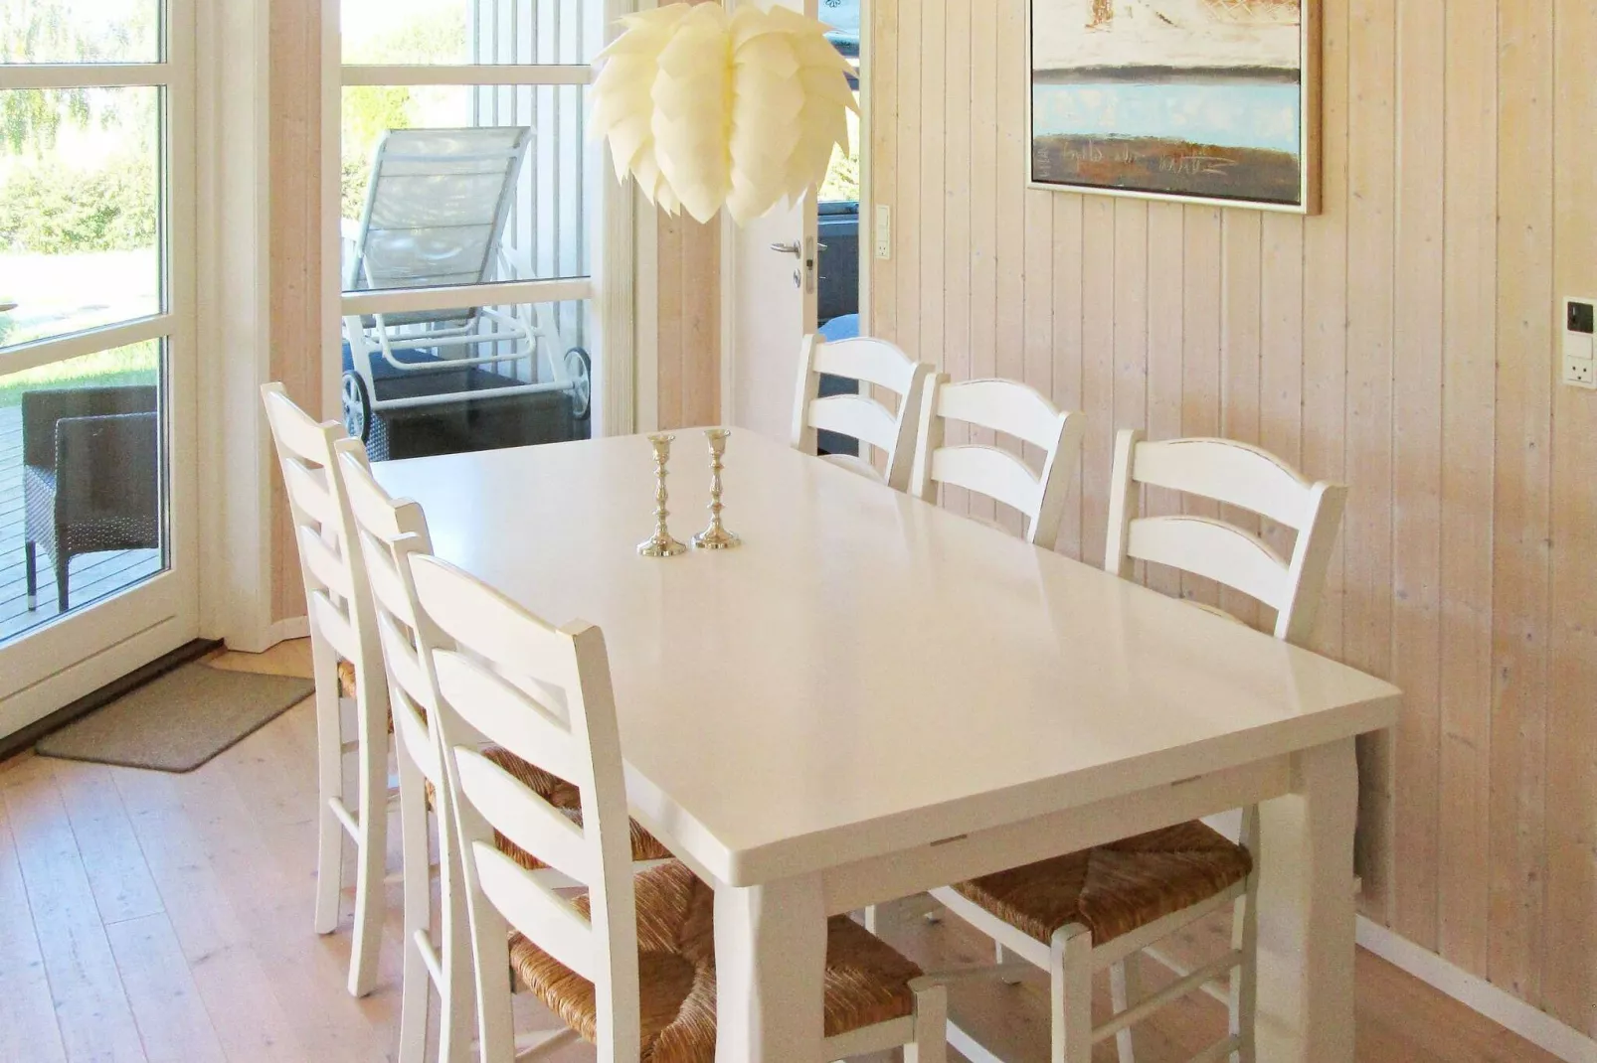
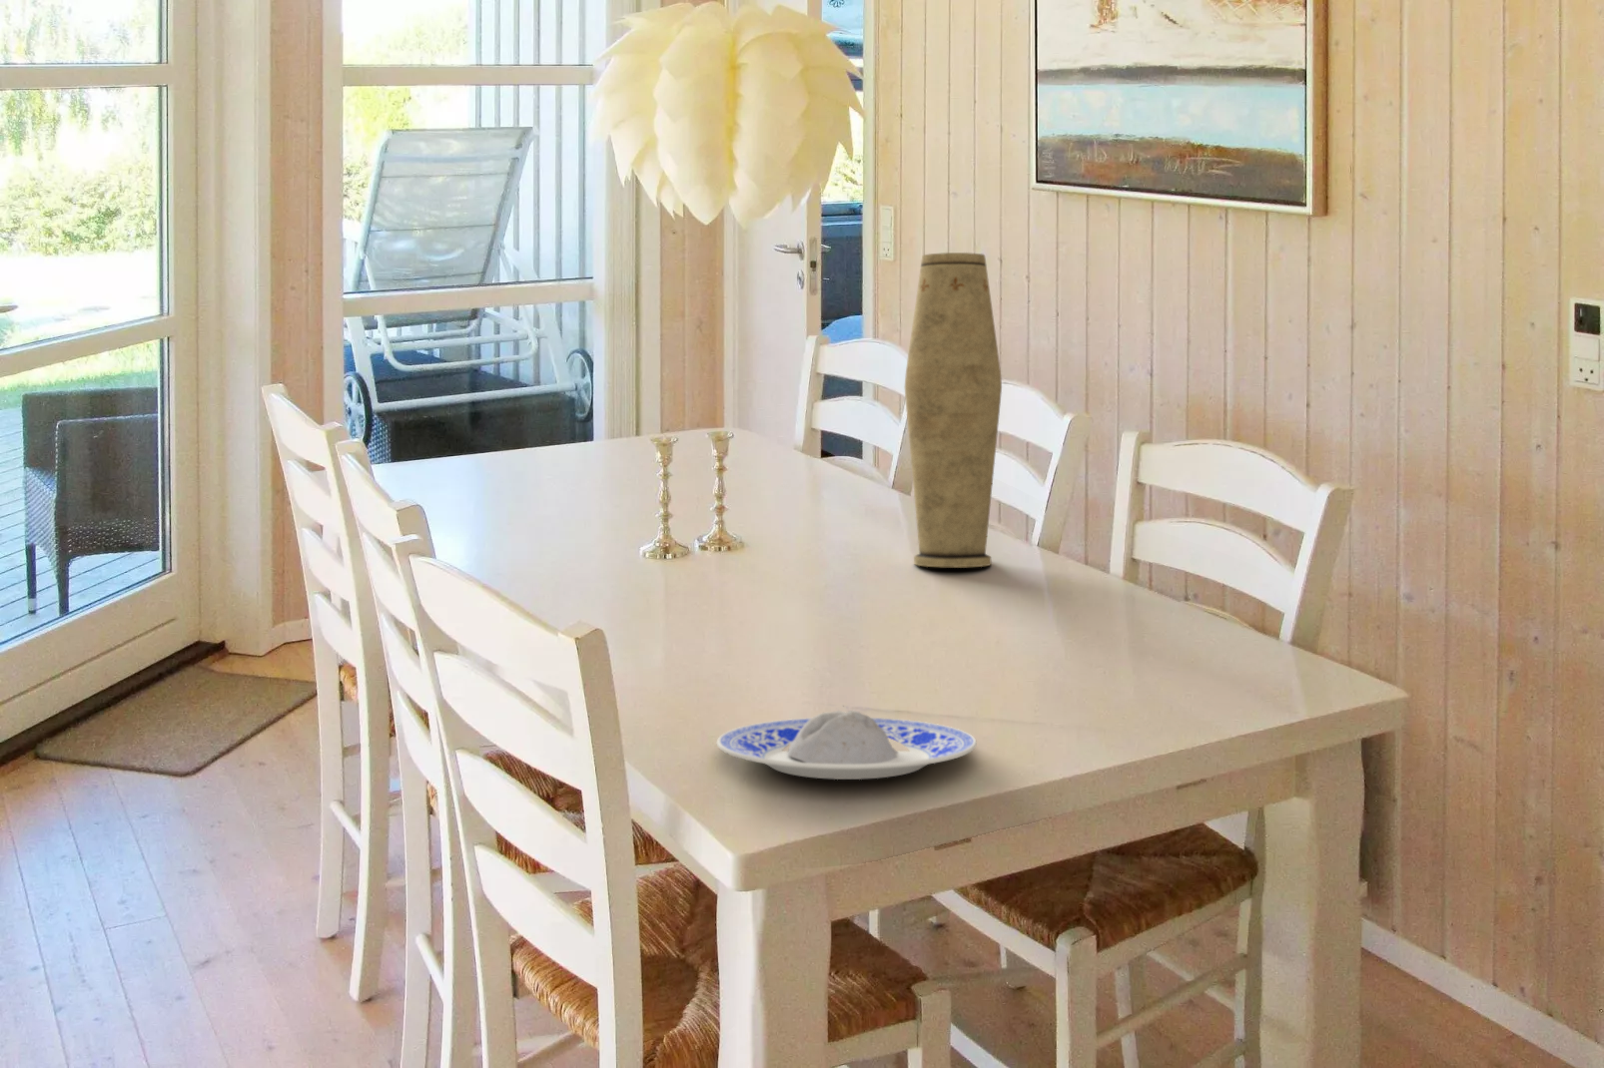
+ plate (846, 739)
+ vase (953, 410)
